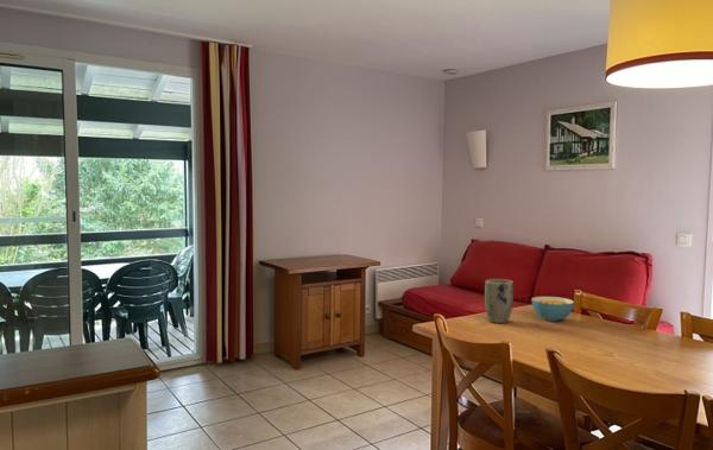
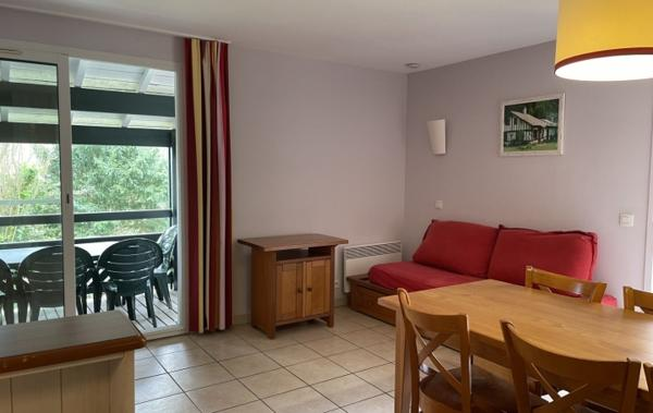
- cereal bowl (551, 310)
- plant pot (498, 300)
